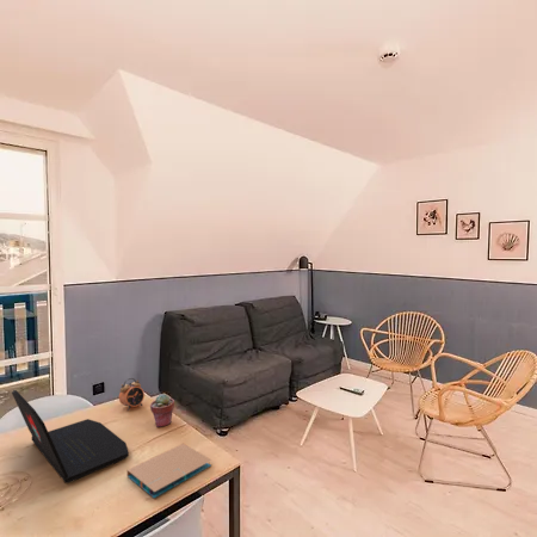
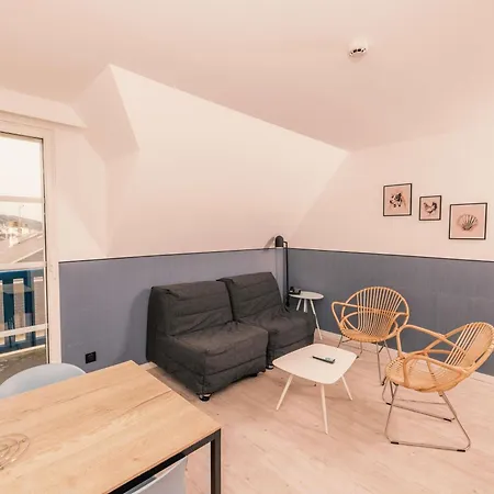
- laptop (72, 424)
- notebook (169, 468)
- alarm clock (131, 393)
- potted succulent (162, 408)
